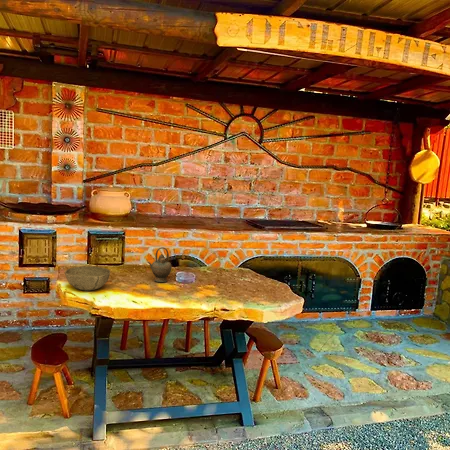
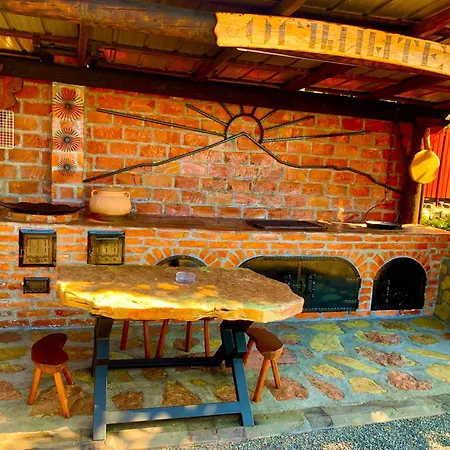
- bowl (87, 279)
- teapot (159, 264)
